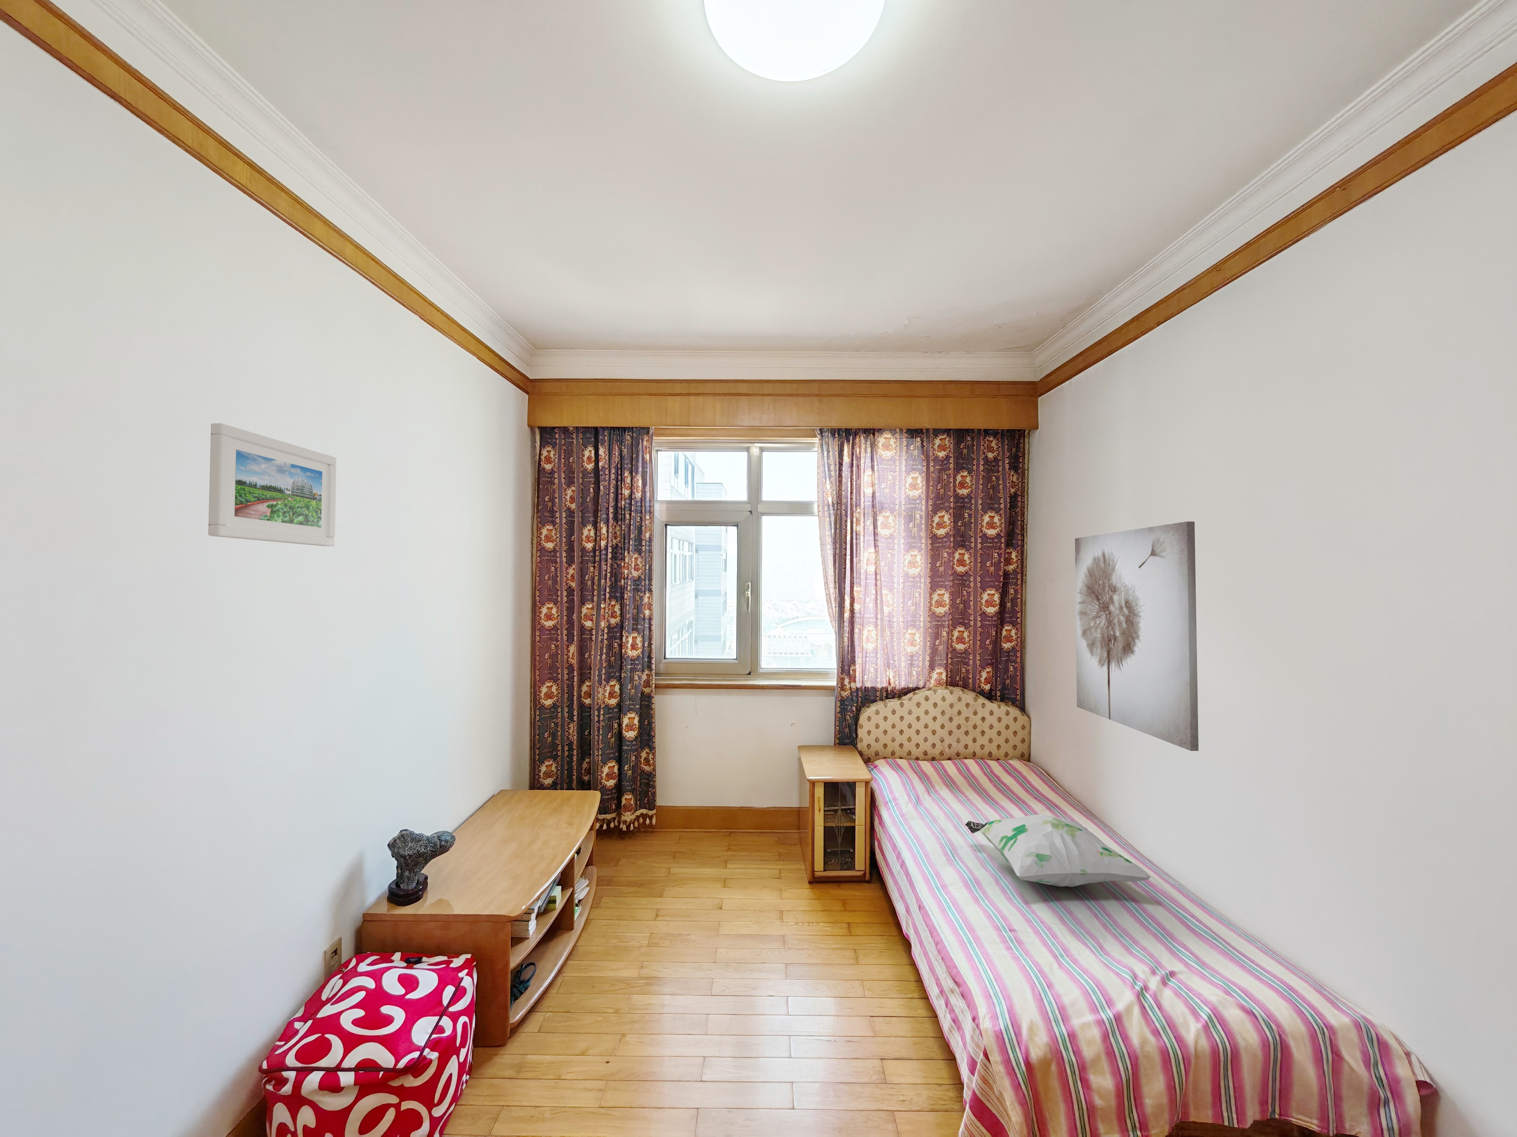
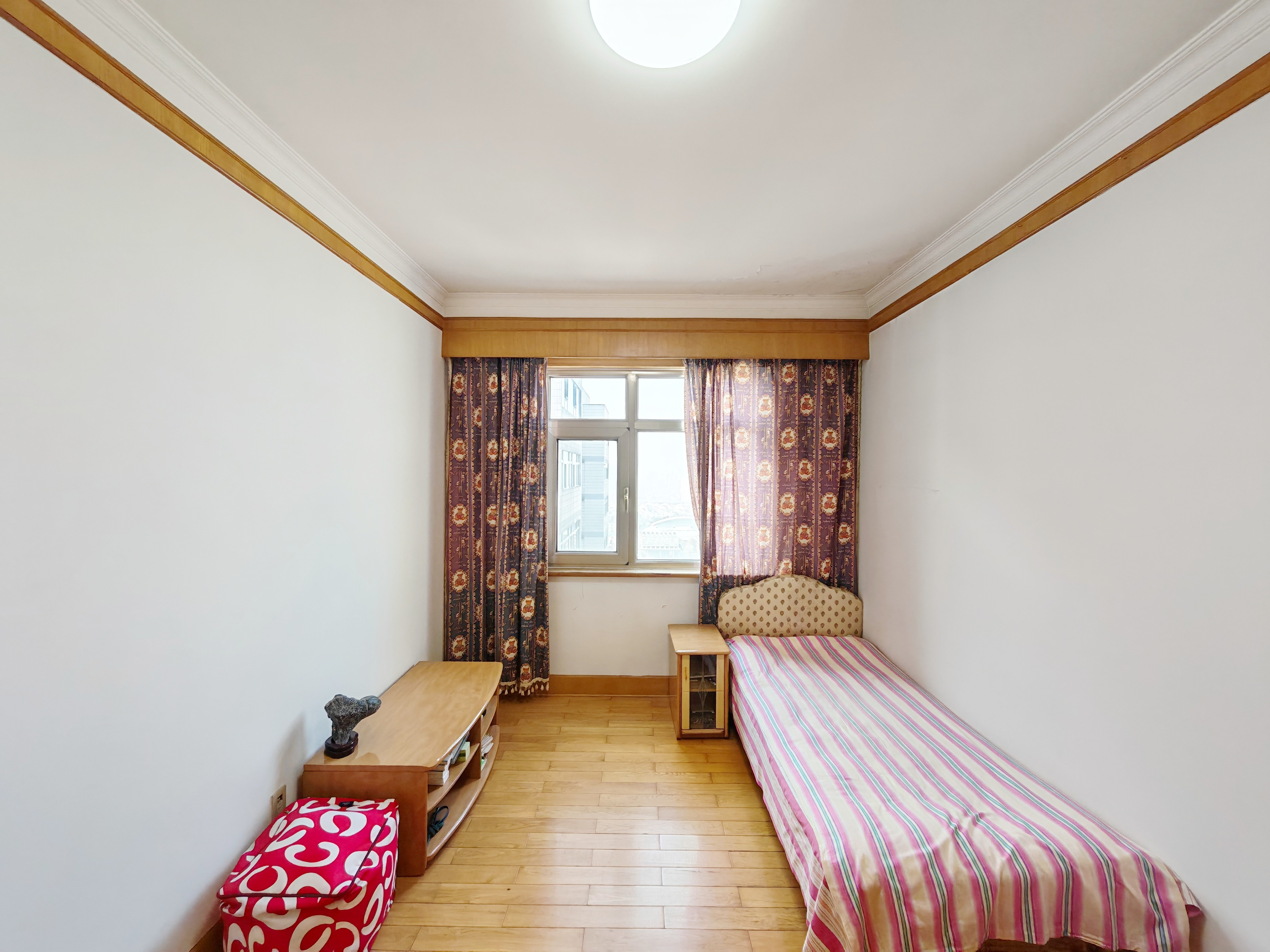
- decorative pillow (1048, 848)
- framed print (280, 492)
- wall art (1126, 628)
